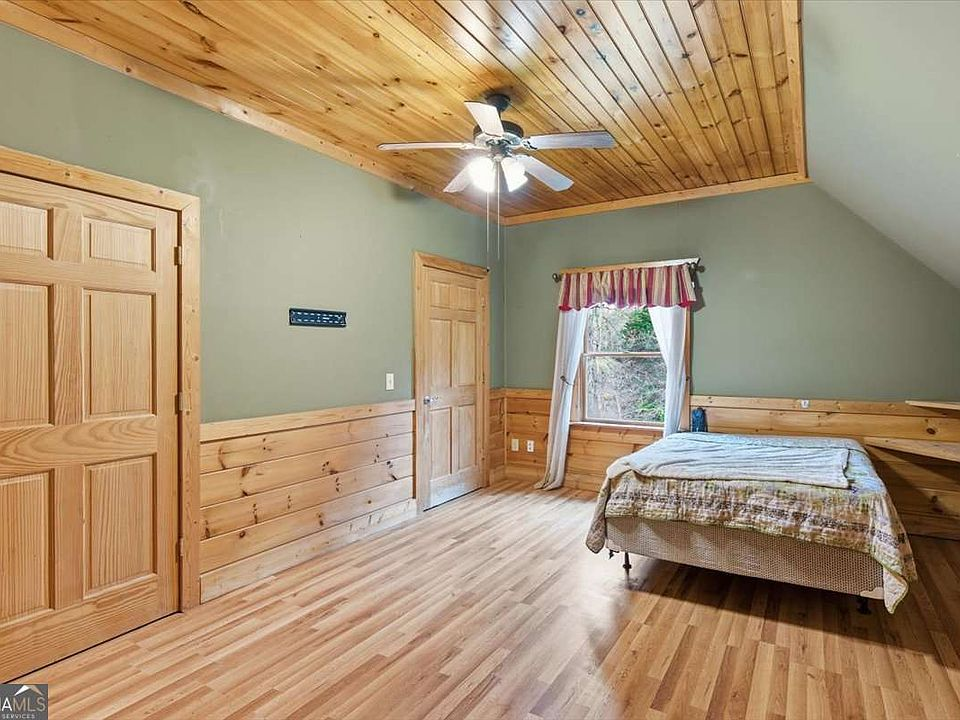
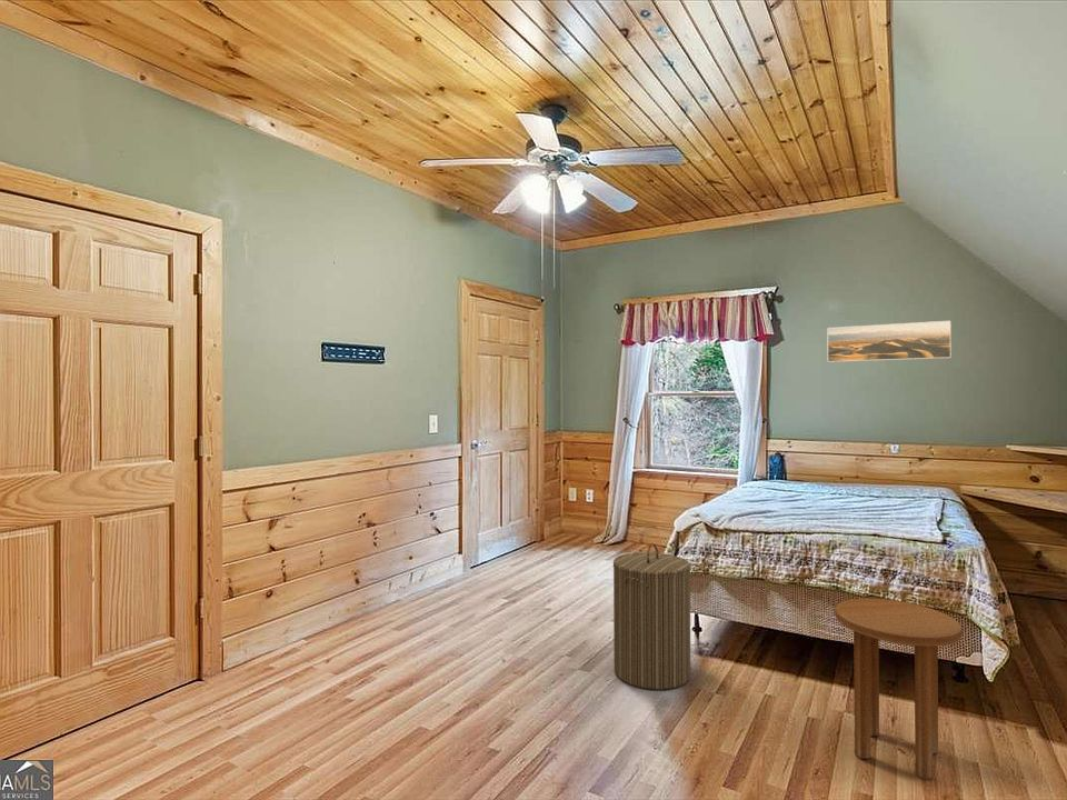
+ laundry hamper (651, 608)
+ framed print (886, 342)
+ side table (878, 683)
